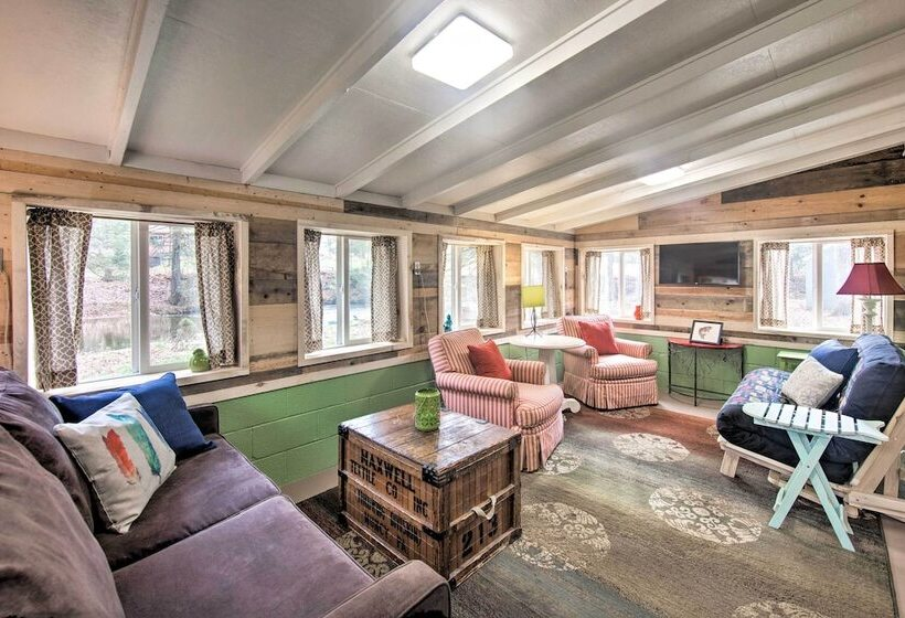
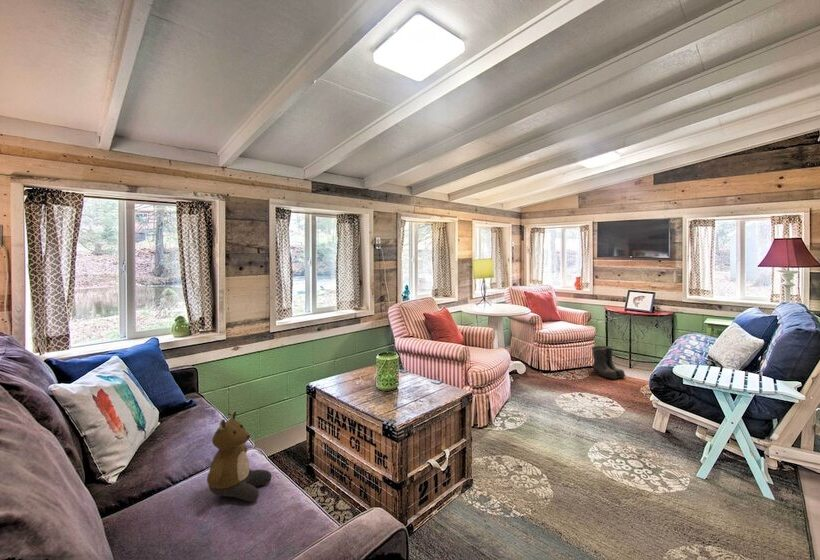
+ boots (607, 361)
+ bear (239, 453)
